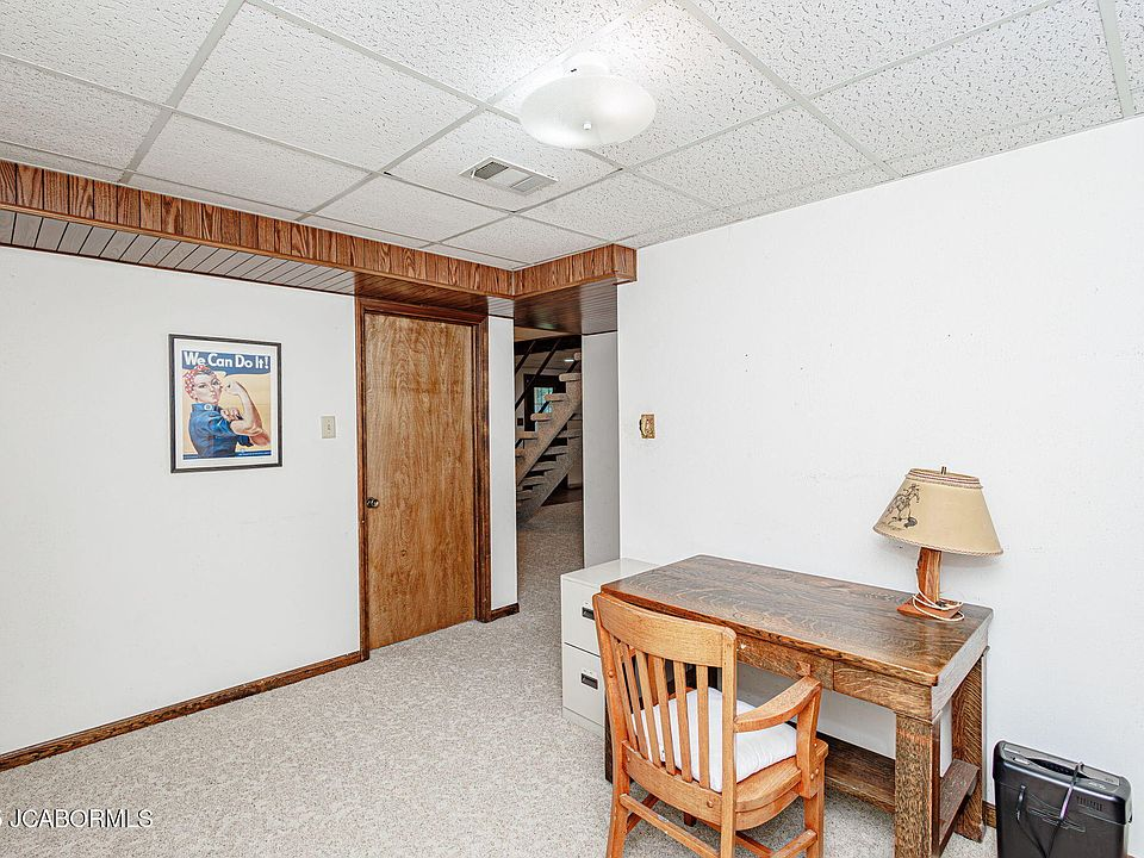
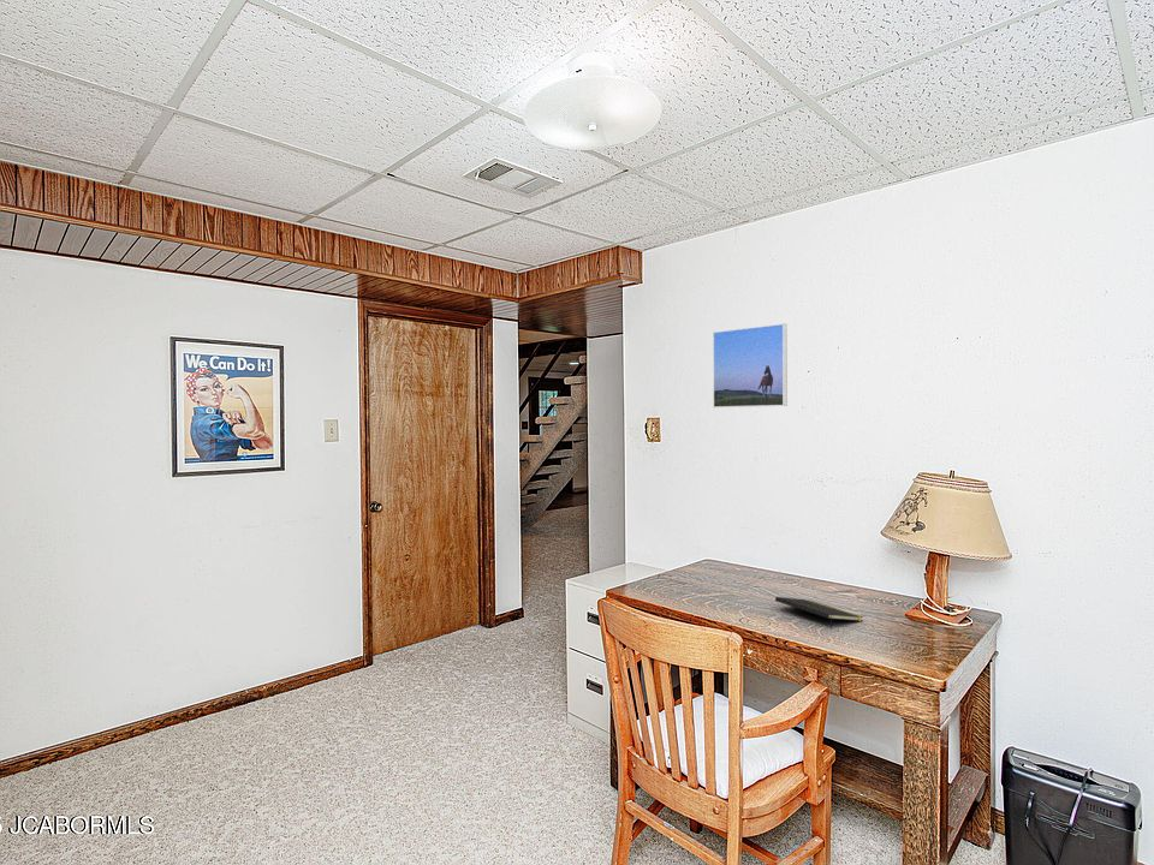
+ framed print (748, 366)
+ notepad (817, 608)
